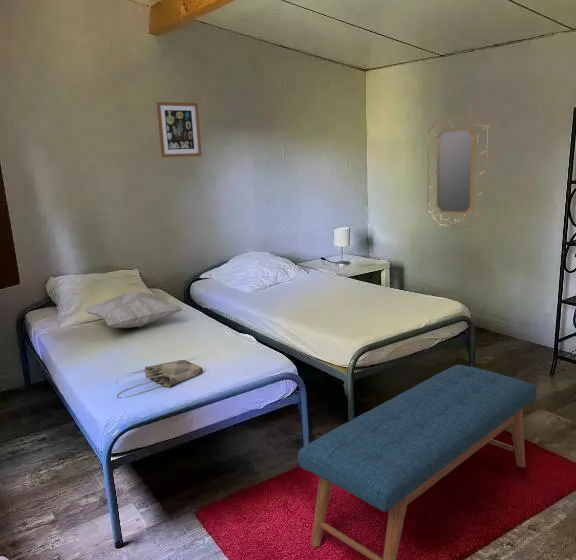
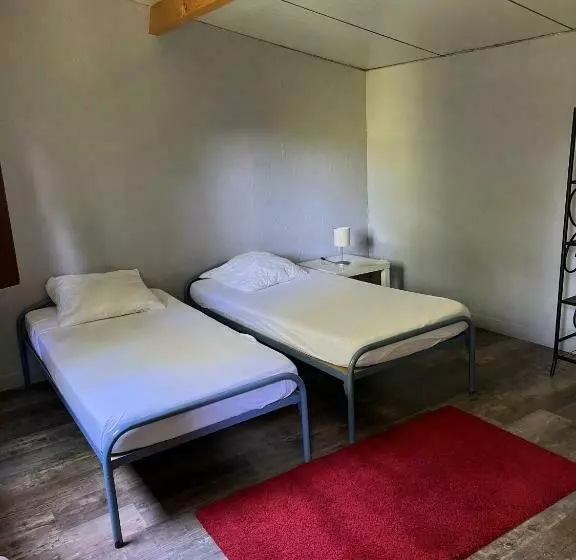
- tote bag (156, 375)
- wall art (179, 129)
- bench (428, 454)
- home mirror (453, 171)
- decorative pillow (132, 309)
